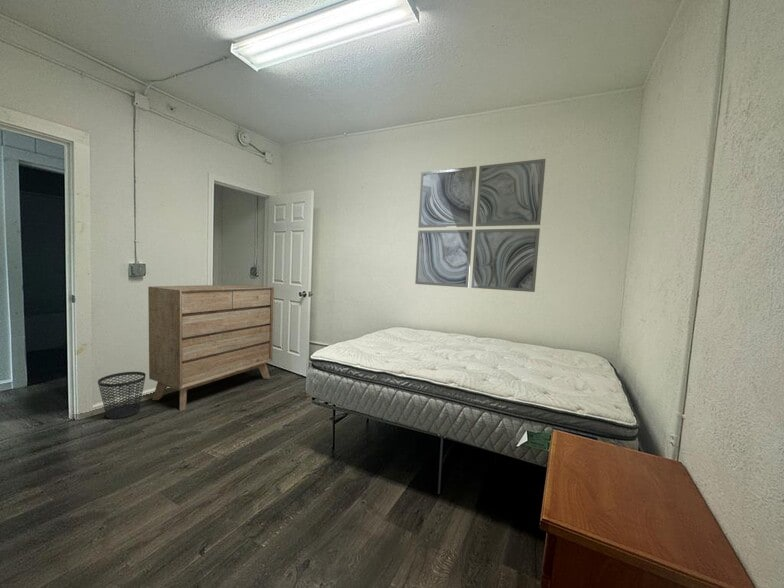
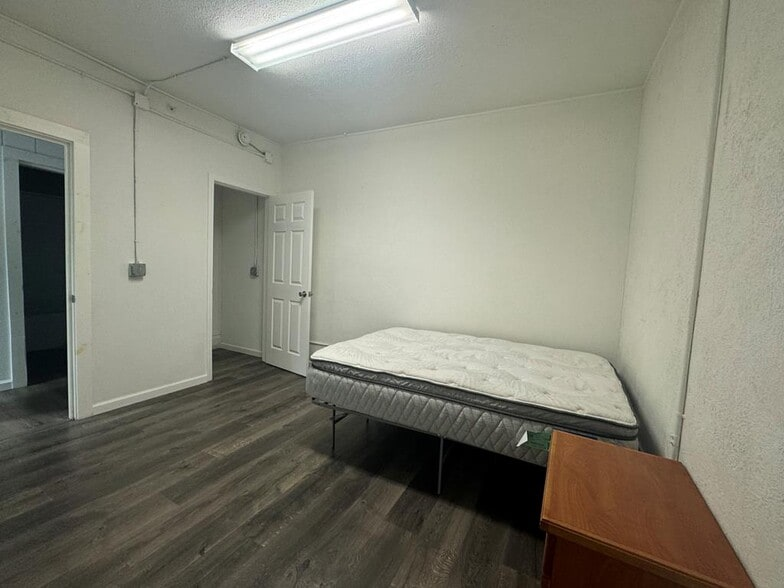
- wall art (475, 229)
- wastebasket (123, 395)
- dresser (218, 337)
